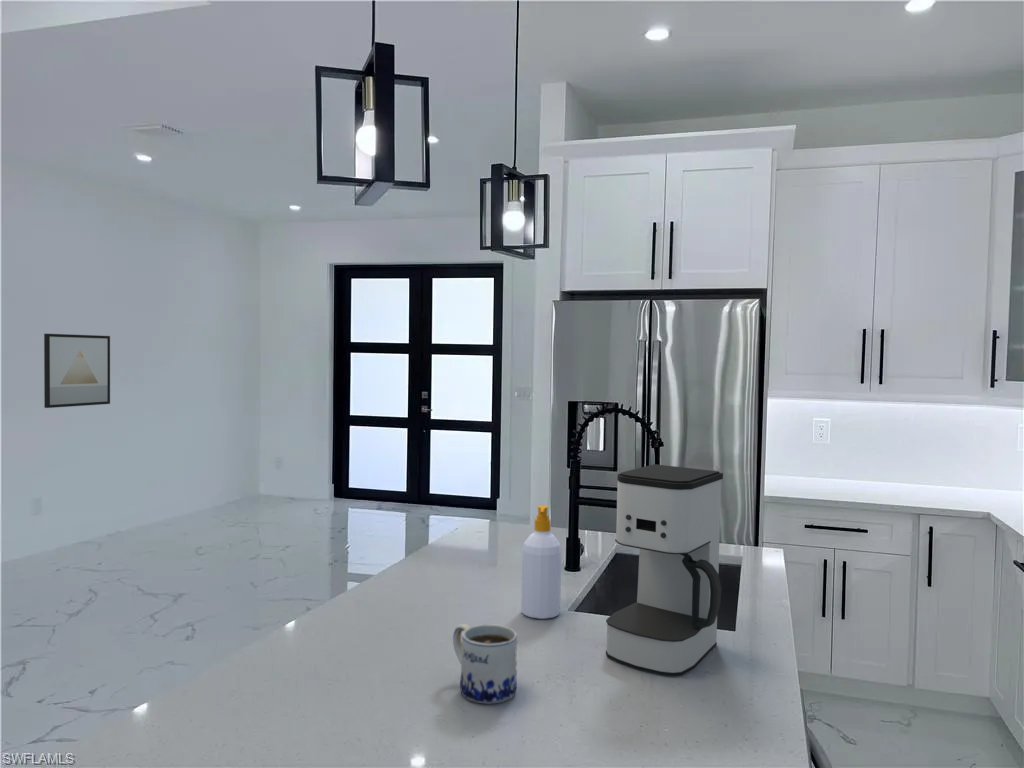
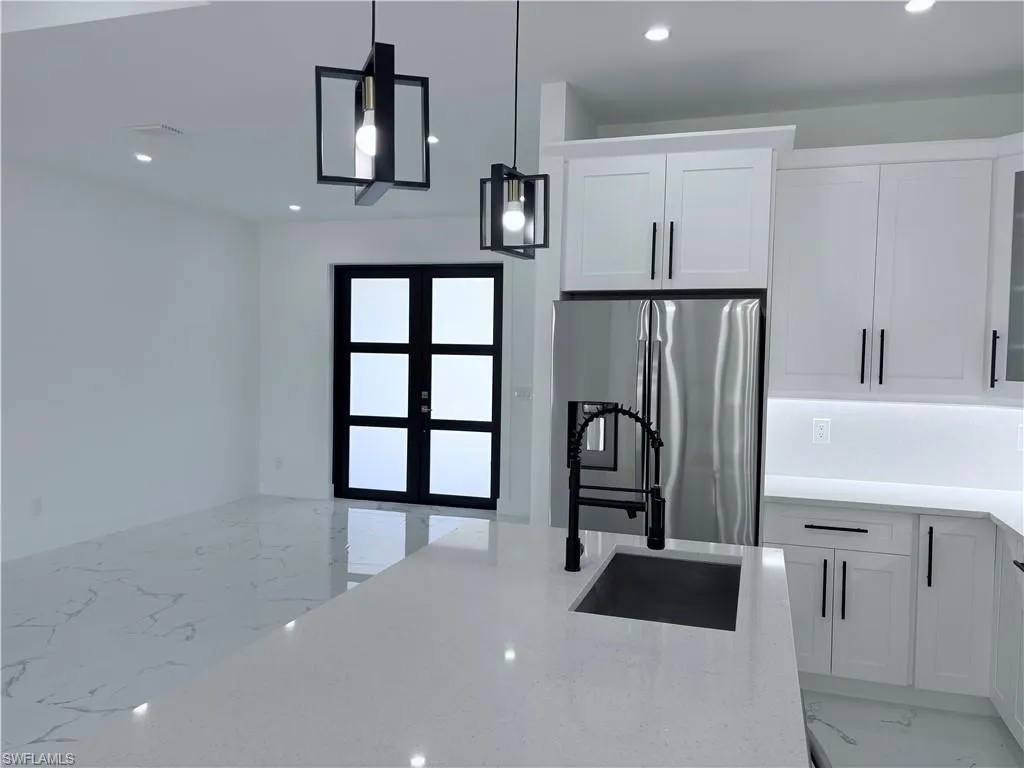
- mug (483, 659)
- wall art (78, 370)
- coffee maker (670, 564)
- soap bottle (541, 559)
